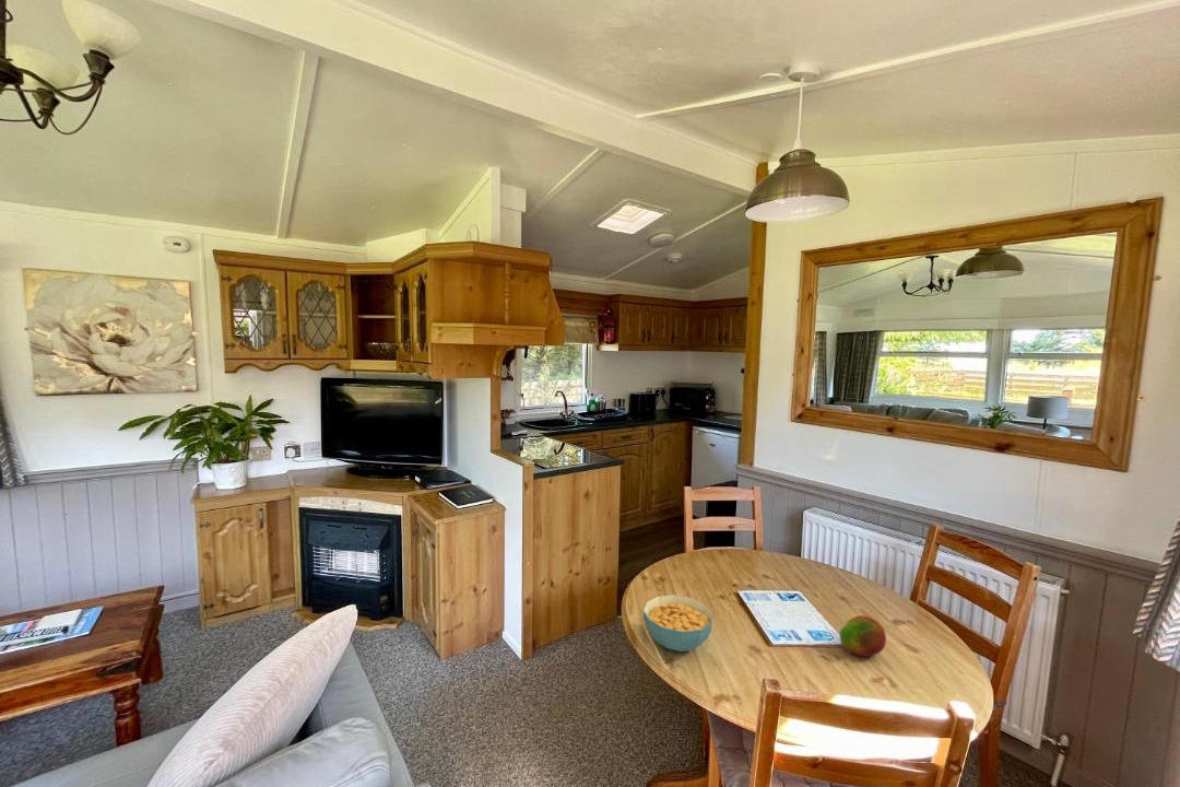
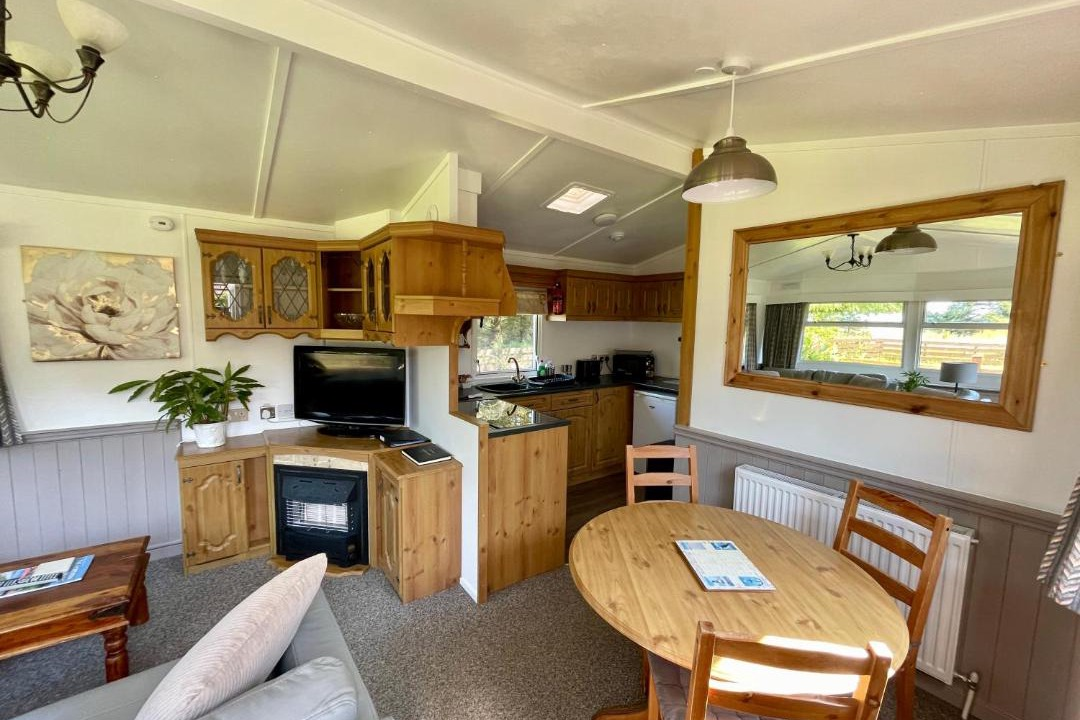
- fruit (862, 636)
- cereal bowl (677, 627)
